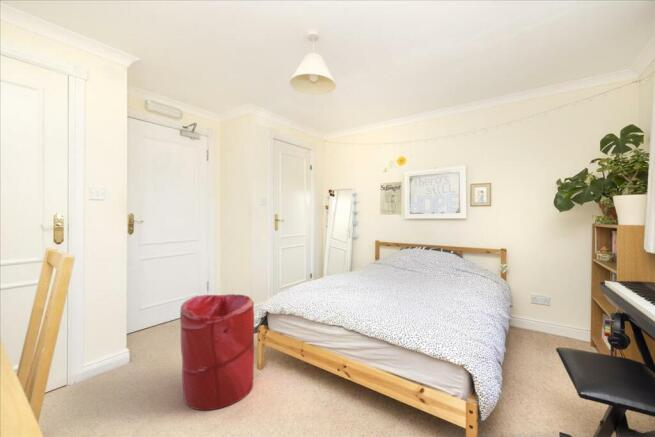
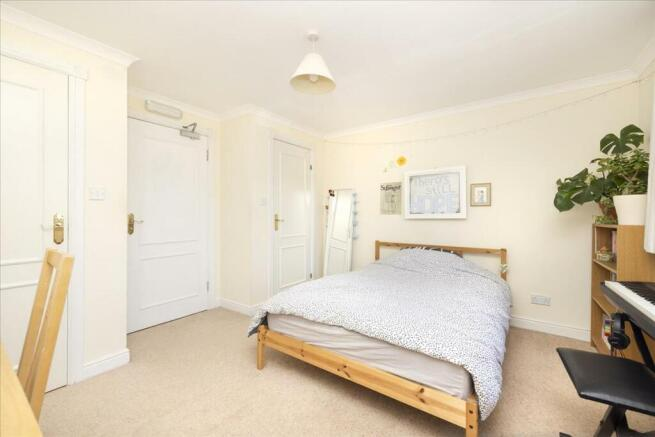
- laundry hamper (218, 345)
